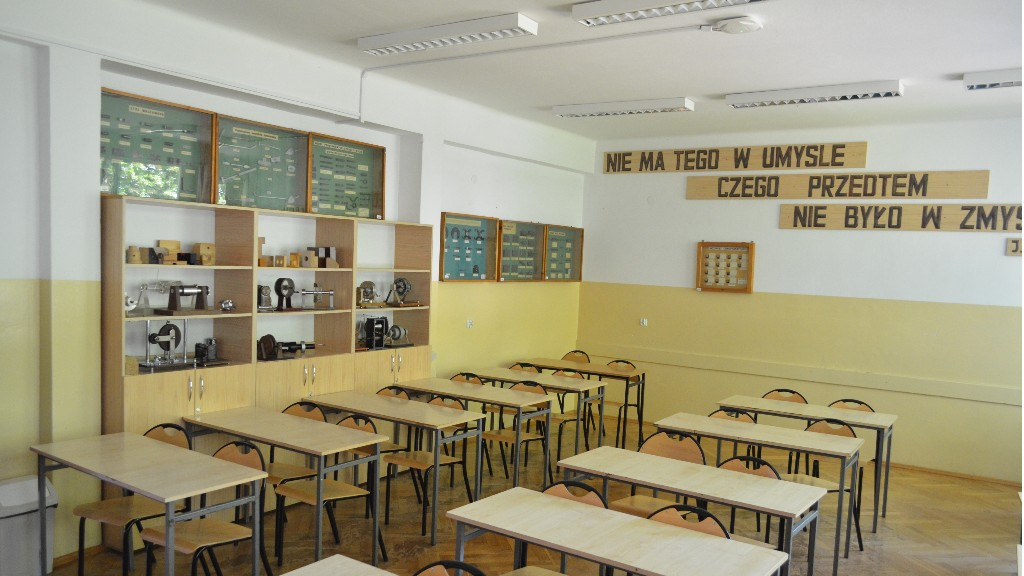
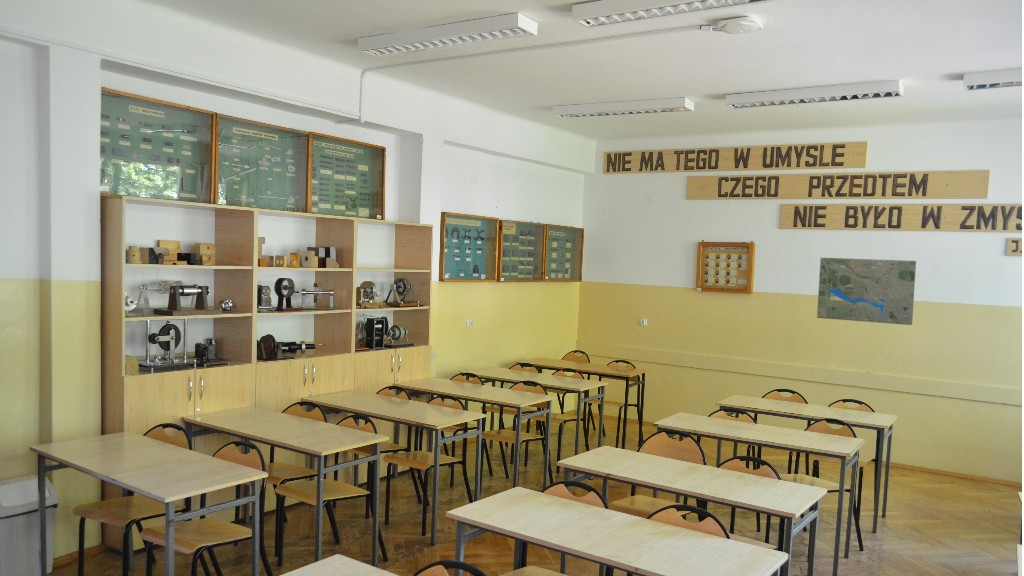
+ road map (864, 290)
